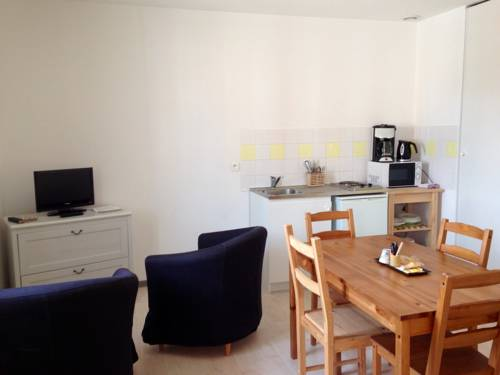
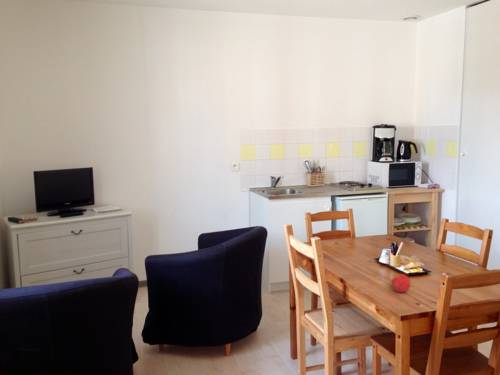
+ fruit (400, 283)
